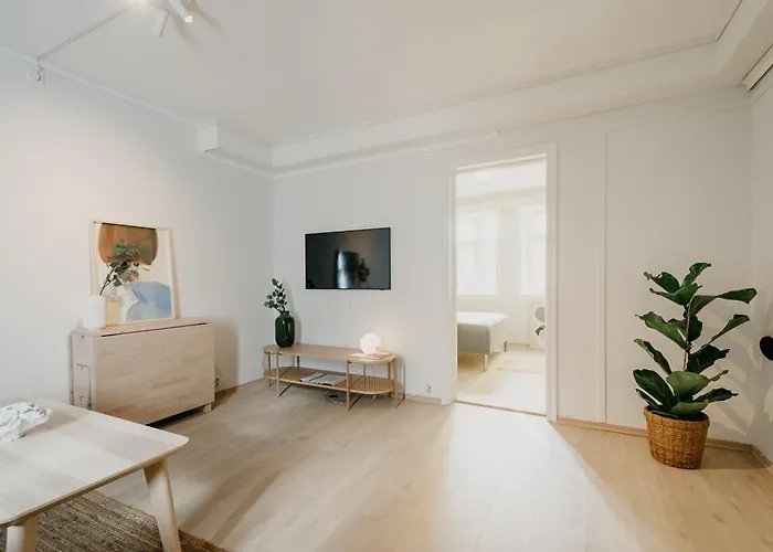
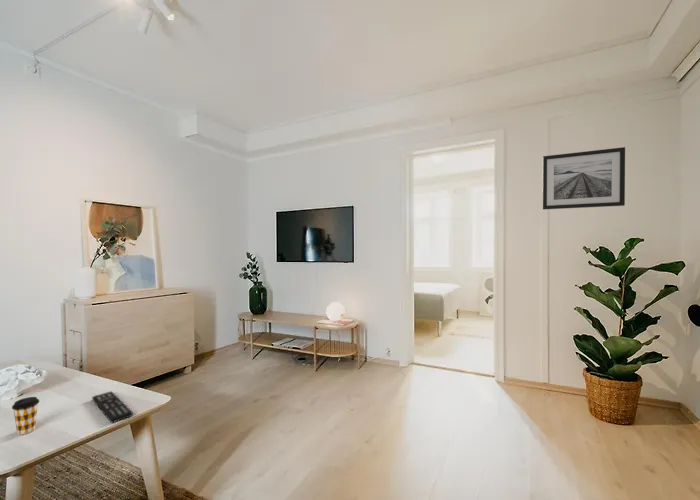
+ wall art (581, 179)
+ remote control (111, 405)
+ coffee cup (26, 415)
